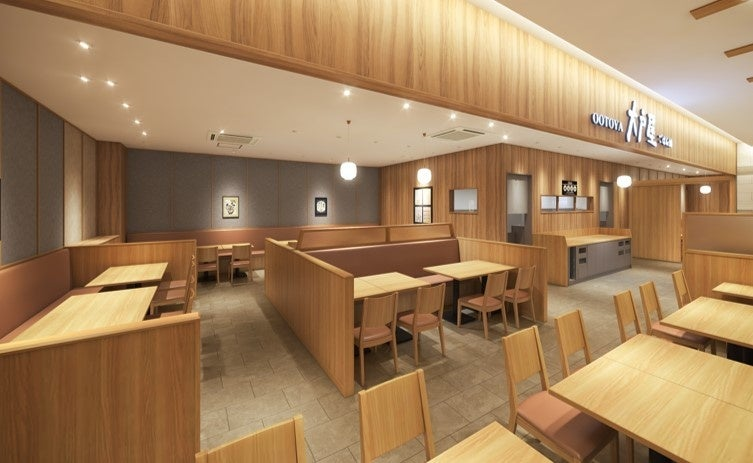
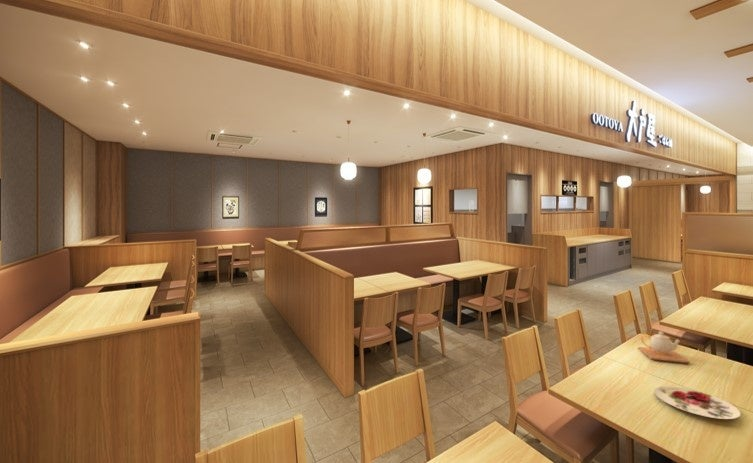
+ plate (694, 400)
+ teapot (662, 344)
